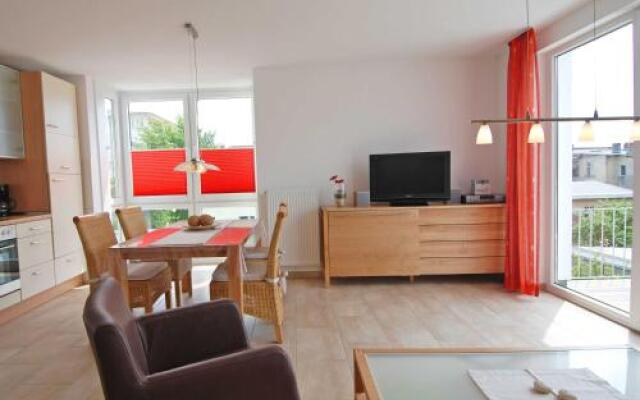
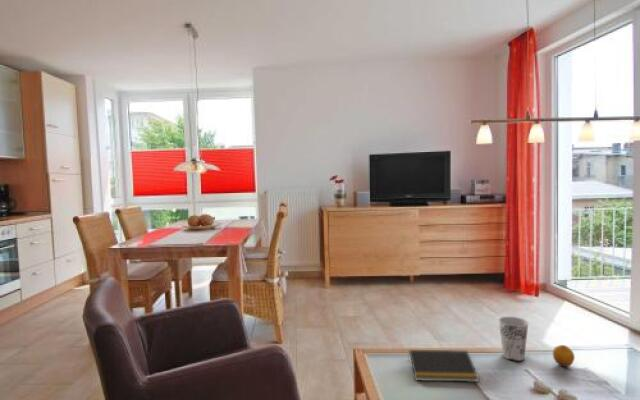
+ cup (513, 338)
+ notepad (442, 364)
+ fruit (563, 355)
